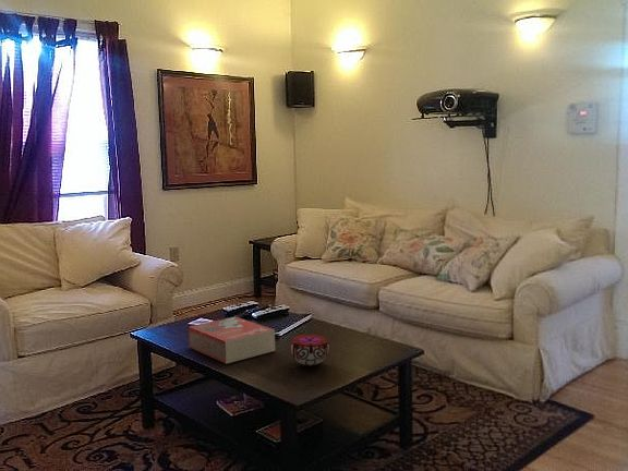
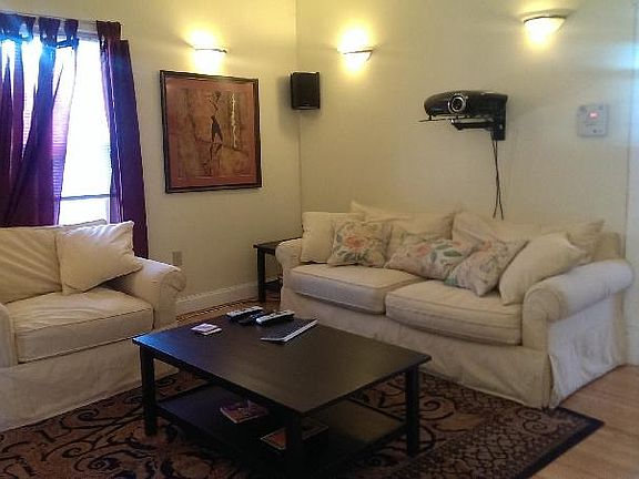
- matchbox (231, 338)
- decorative bowl (310, 351)
